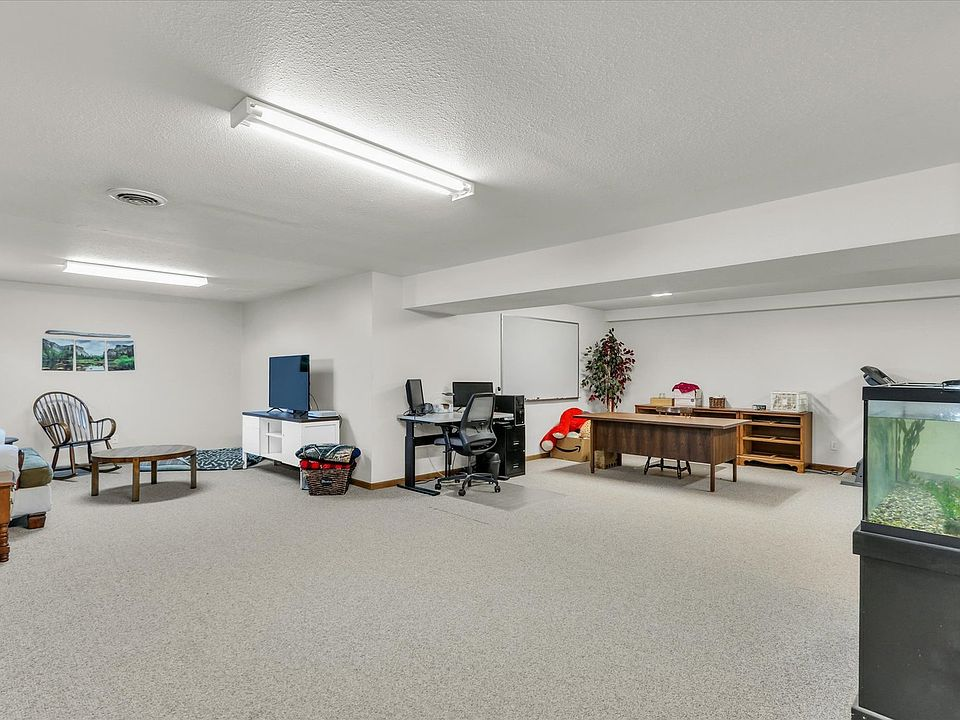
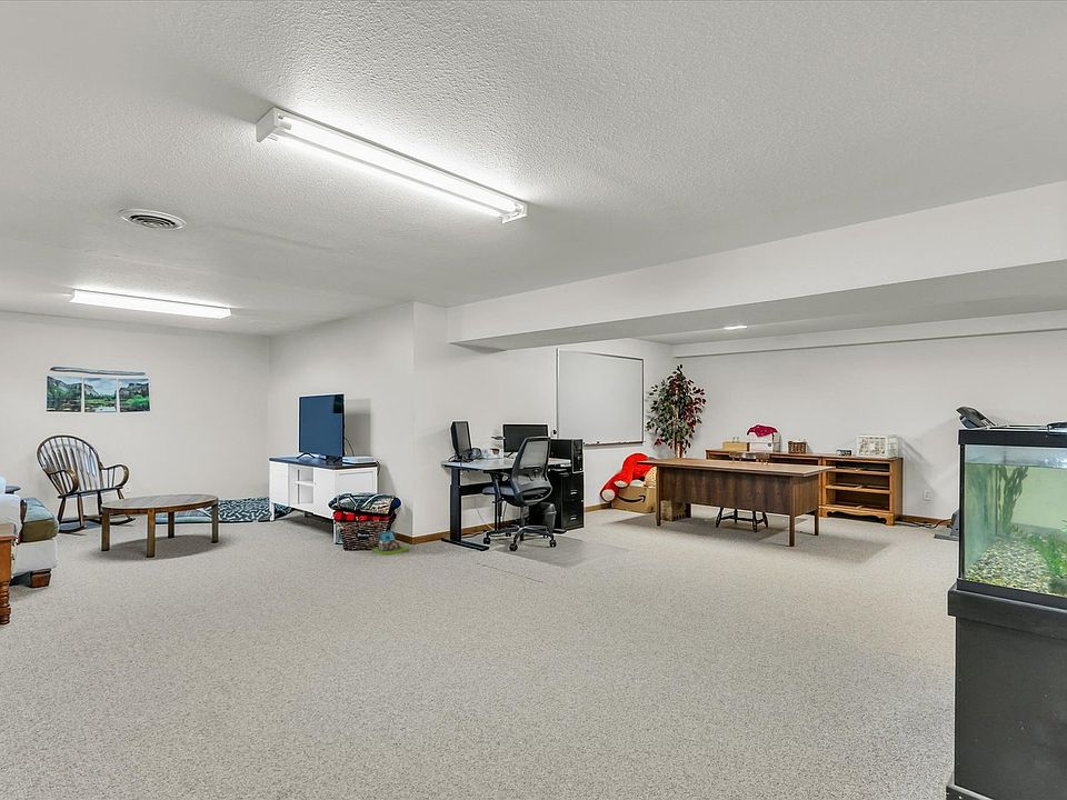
+ toy house (390, 540)
